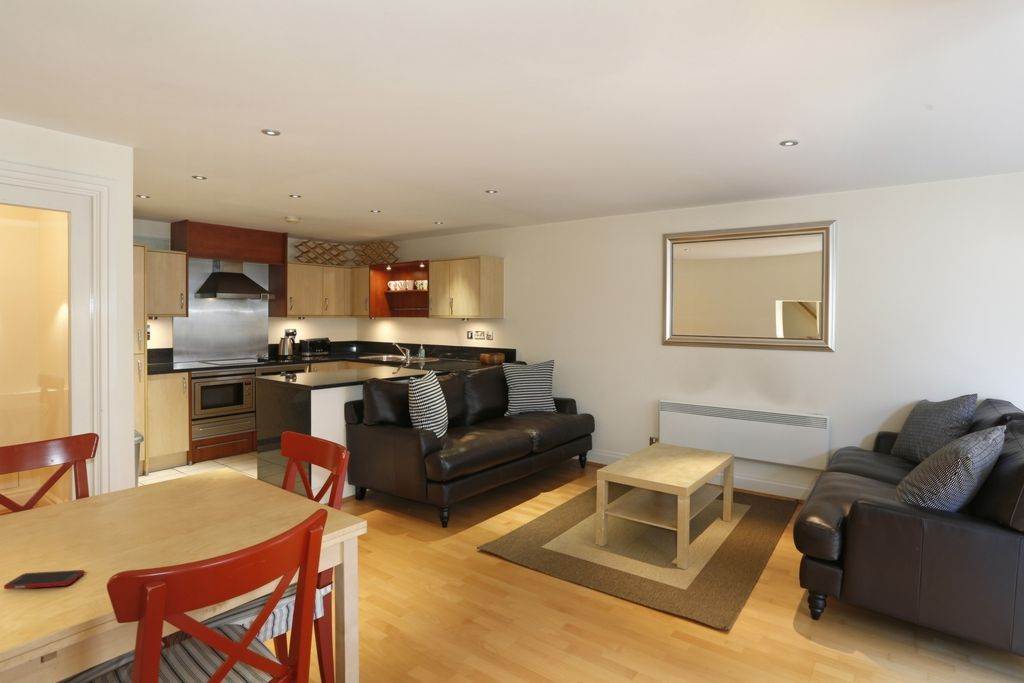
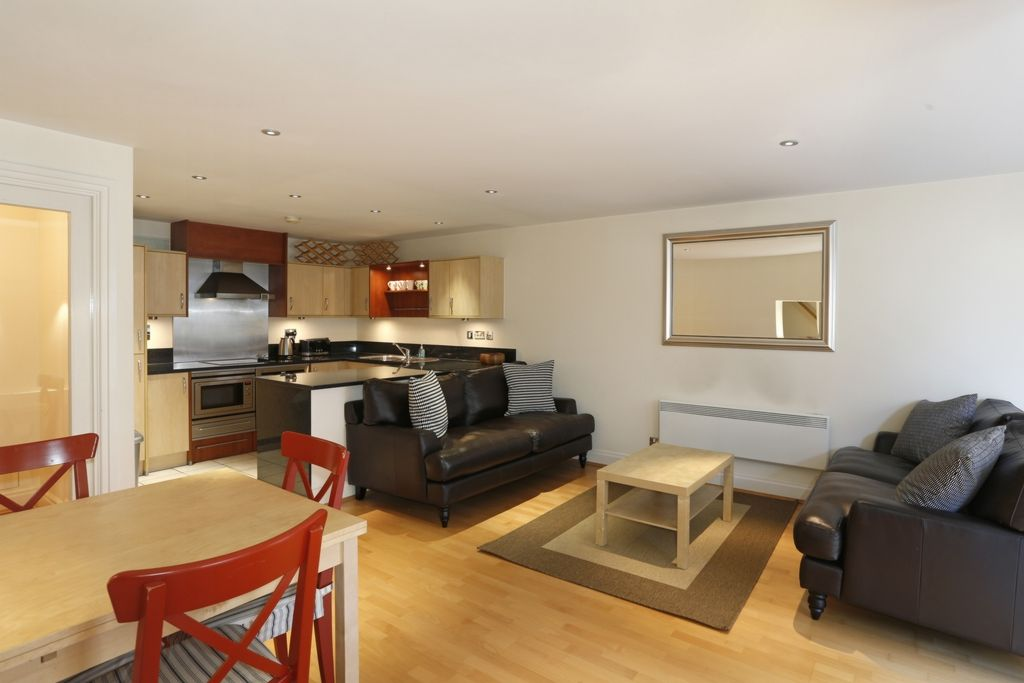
- cell phone (45, 579)
